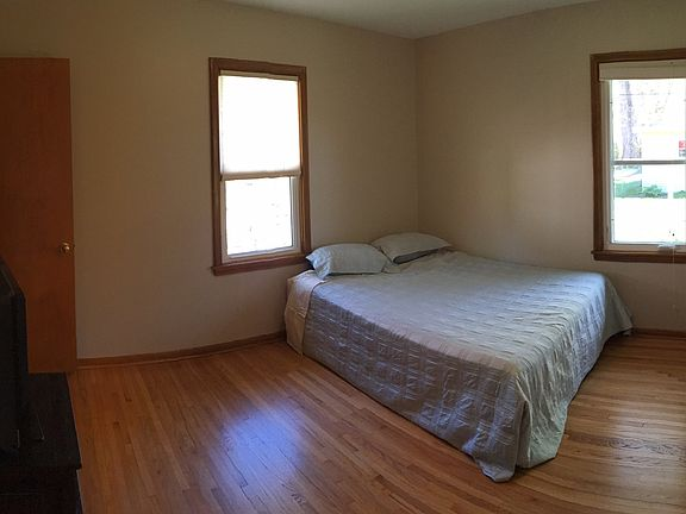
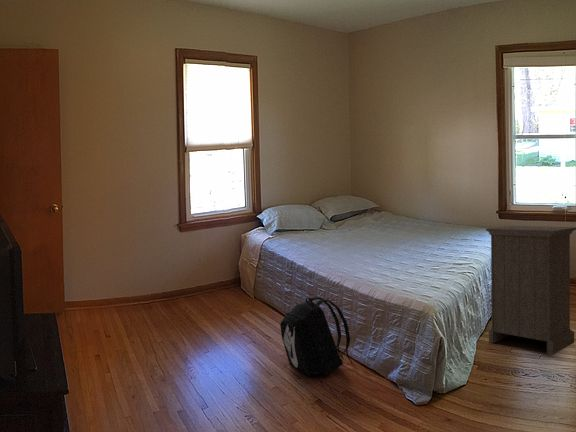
+ nightstand (531, 285)
+ backpack (317, 331)
